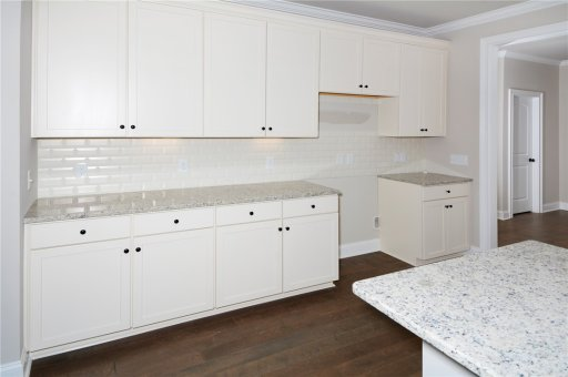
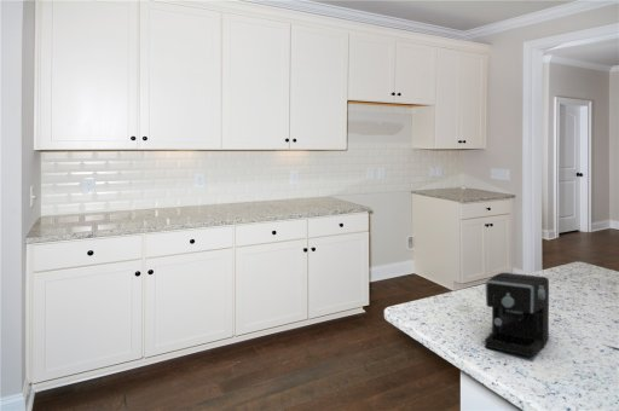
+ coffee maker (548, 316)
